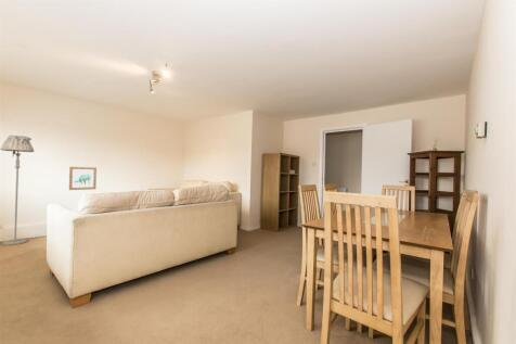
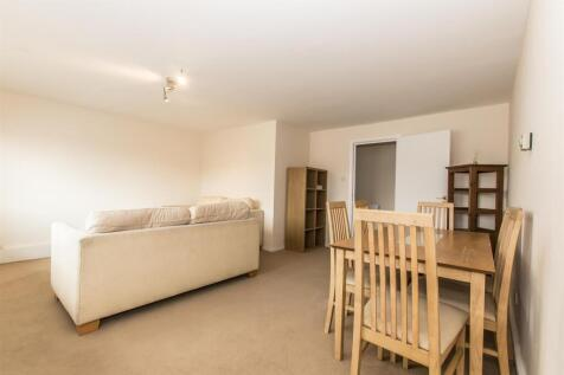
- wall art (82, 178)
- floor lamp (16, 189)
